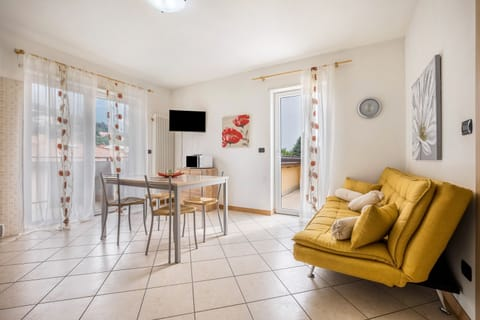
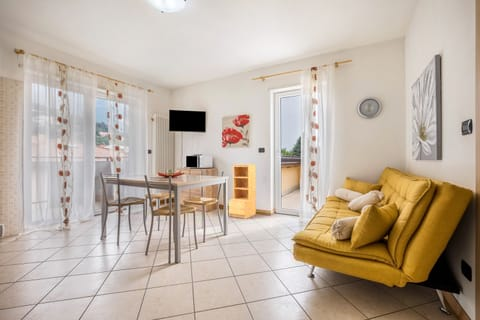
+ bookshelf (242, 190)
